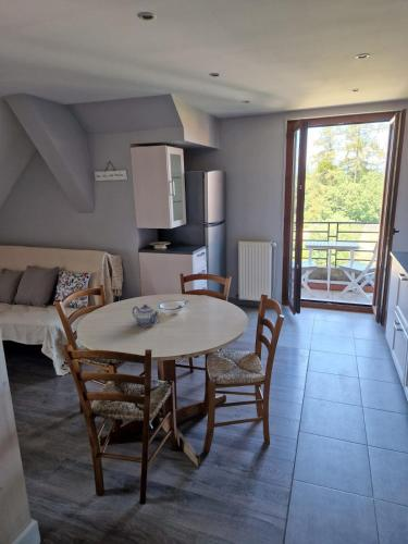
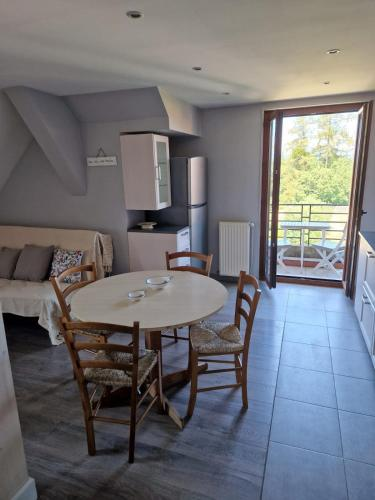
- teapot (146, 313)
